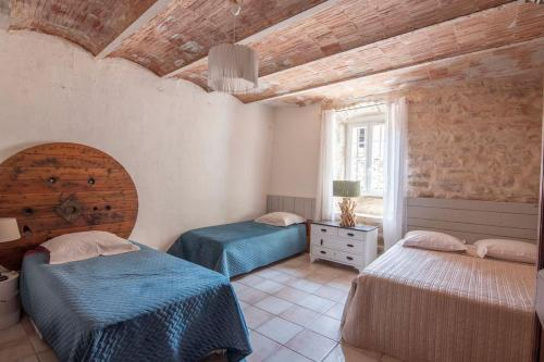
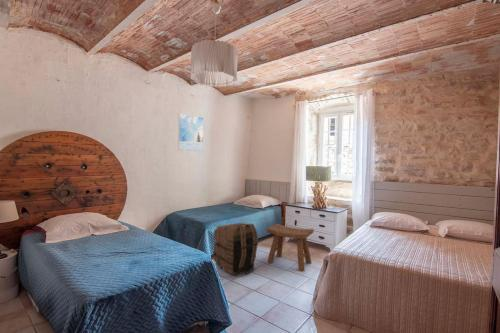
+ stool (282, 245)
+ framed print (191, 133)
+ backpack (235, 245)
